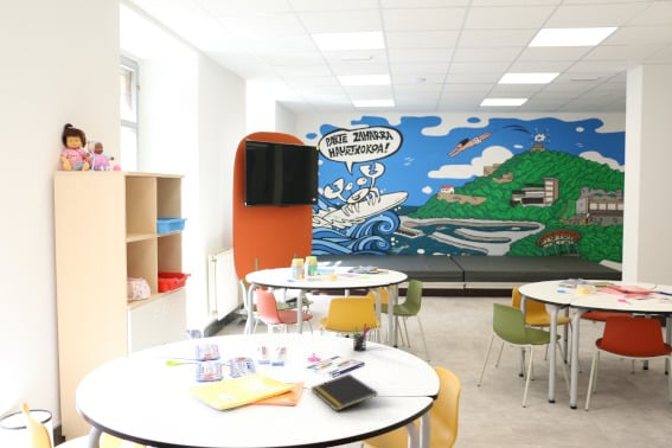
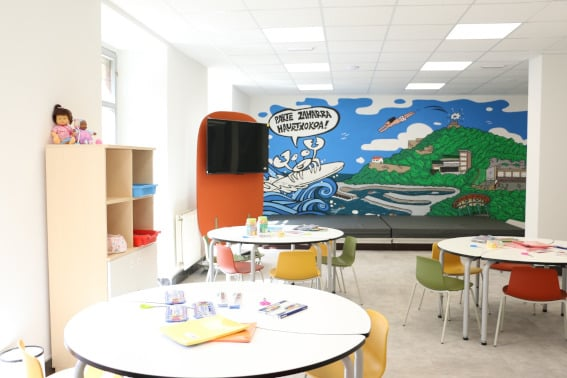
- pen holder (359, 337)
- notepad (343, 391)
